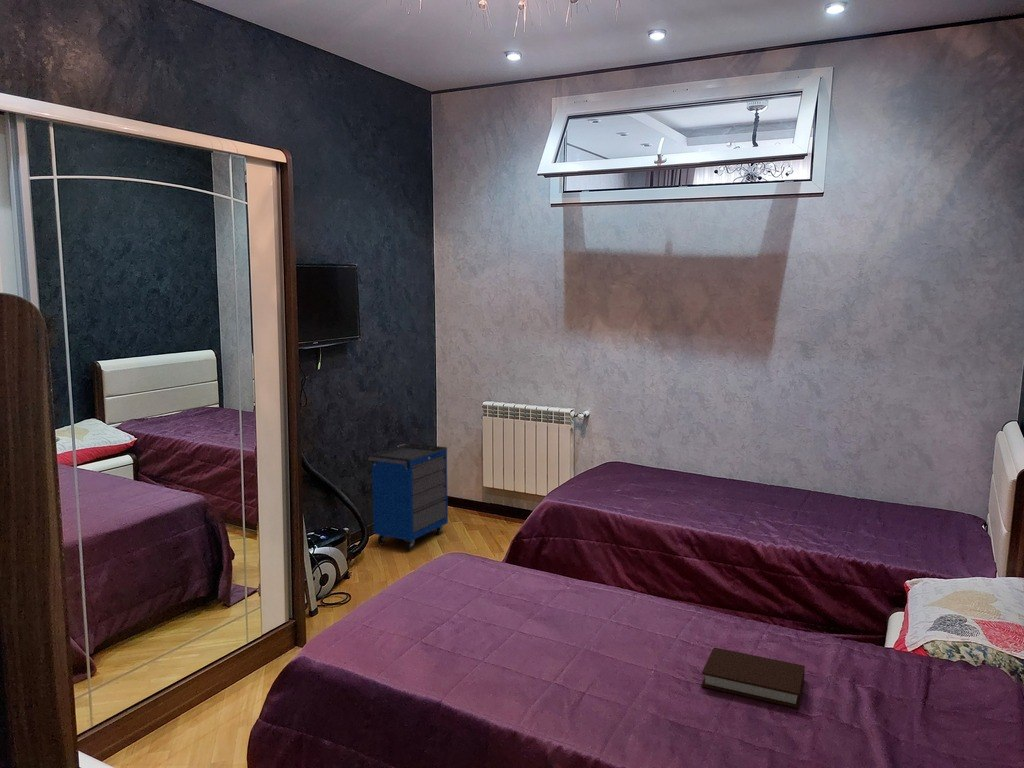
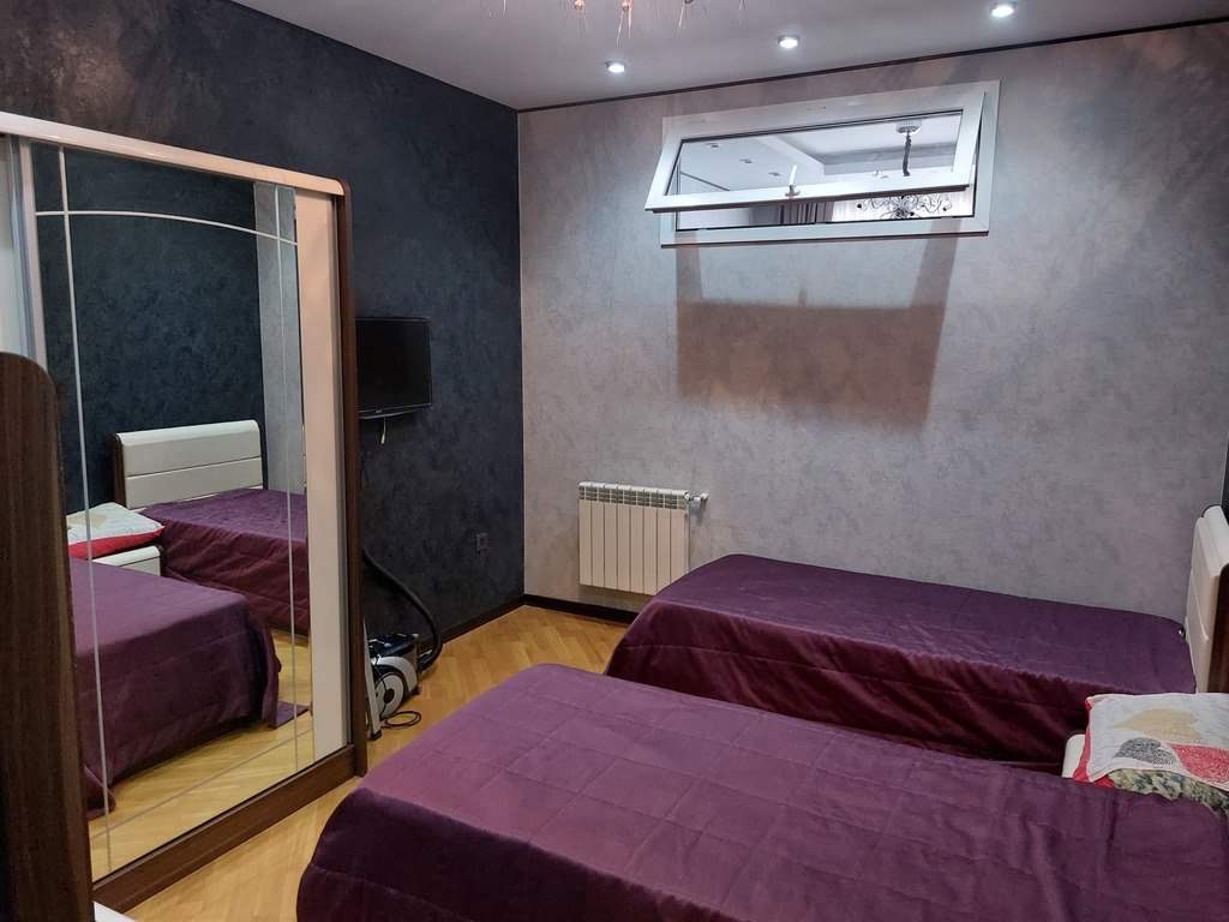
- cabinet (409, 495)
- book (753, 675)
